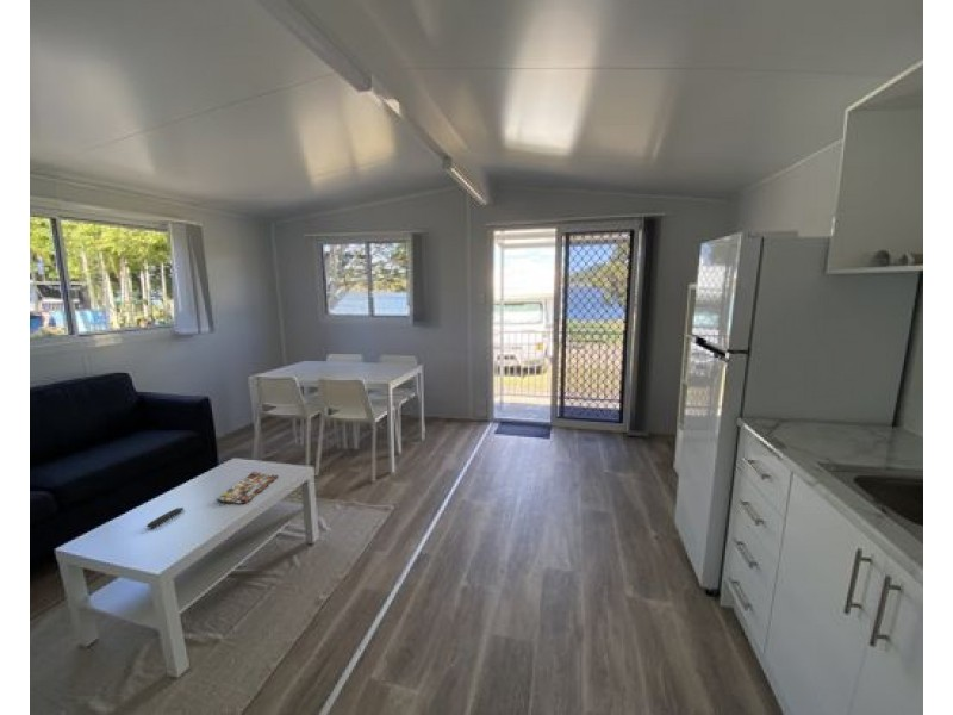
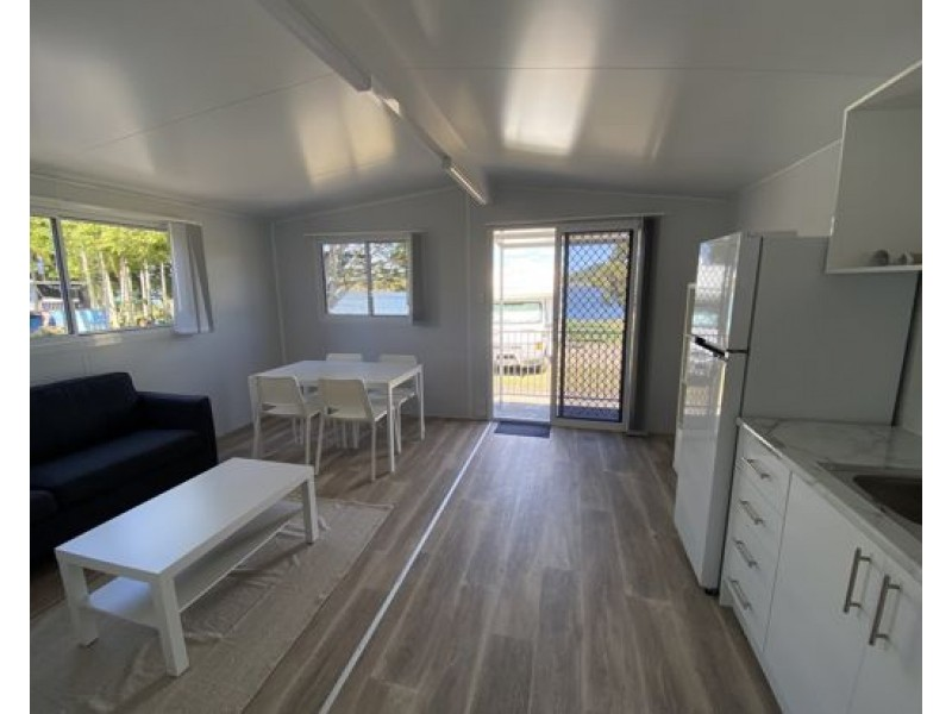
- remote control (167, 516)
- magazine (250, 485)
